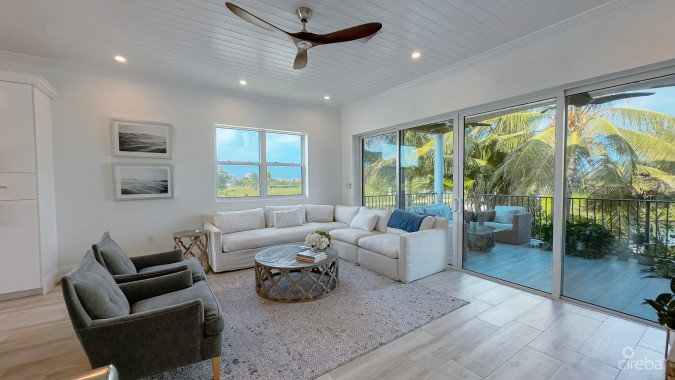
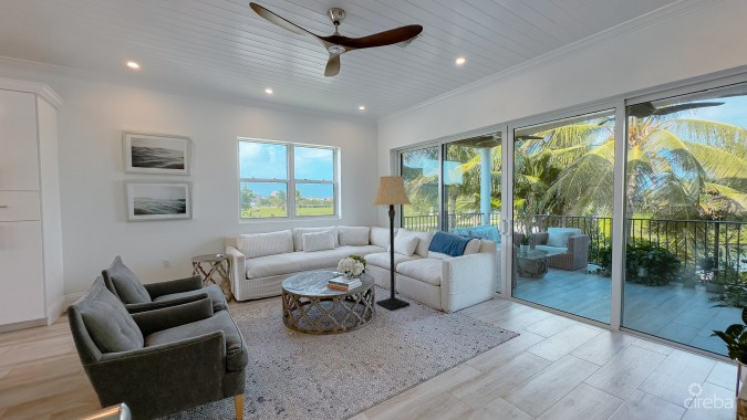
+ lamp (392, 241)
